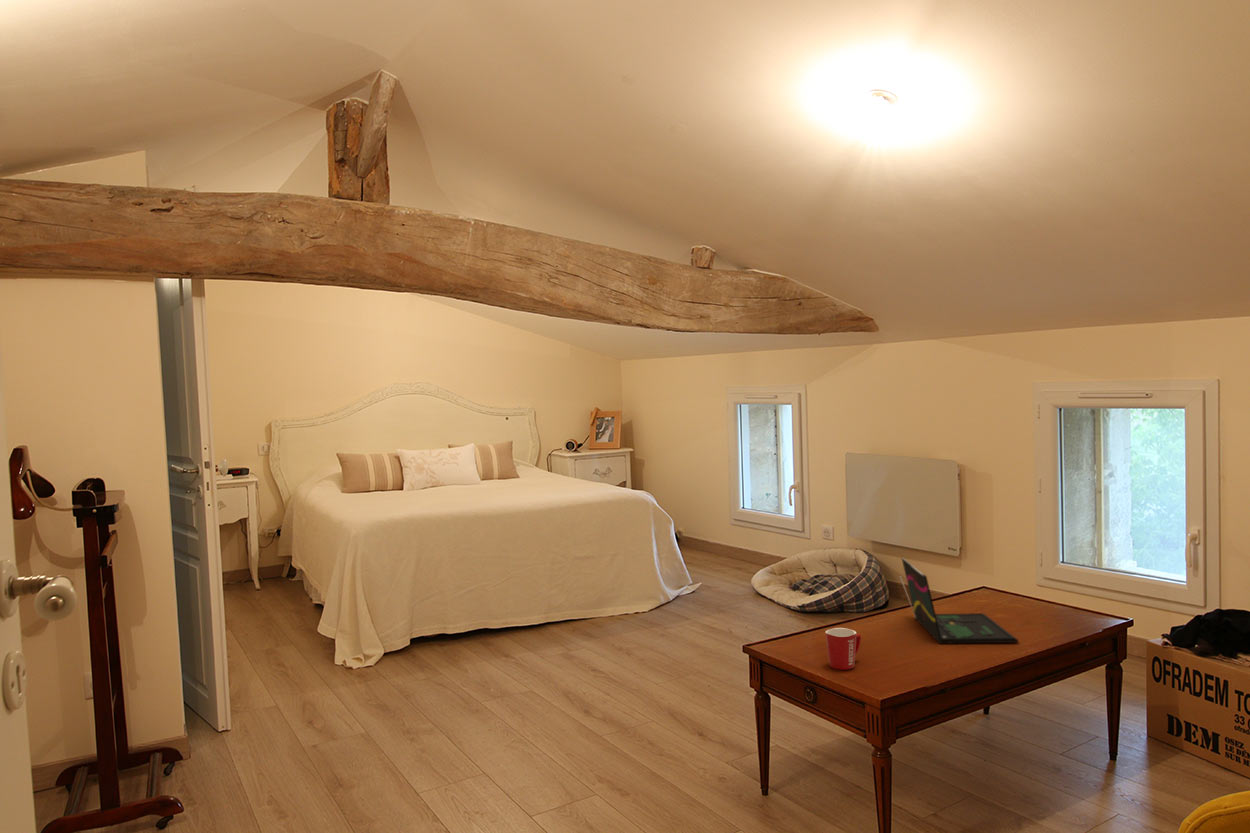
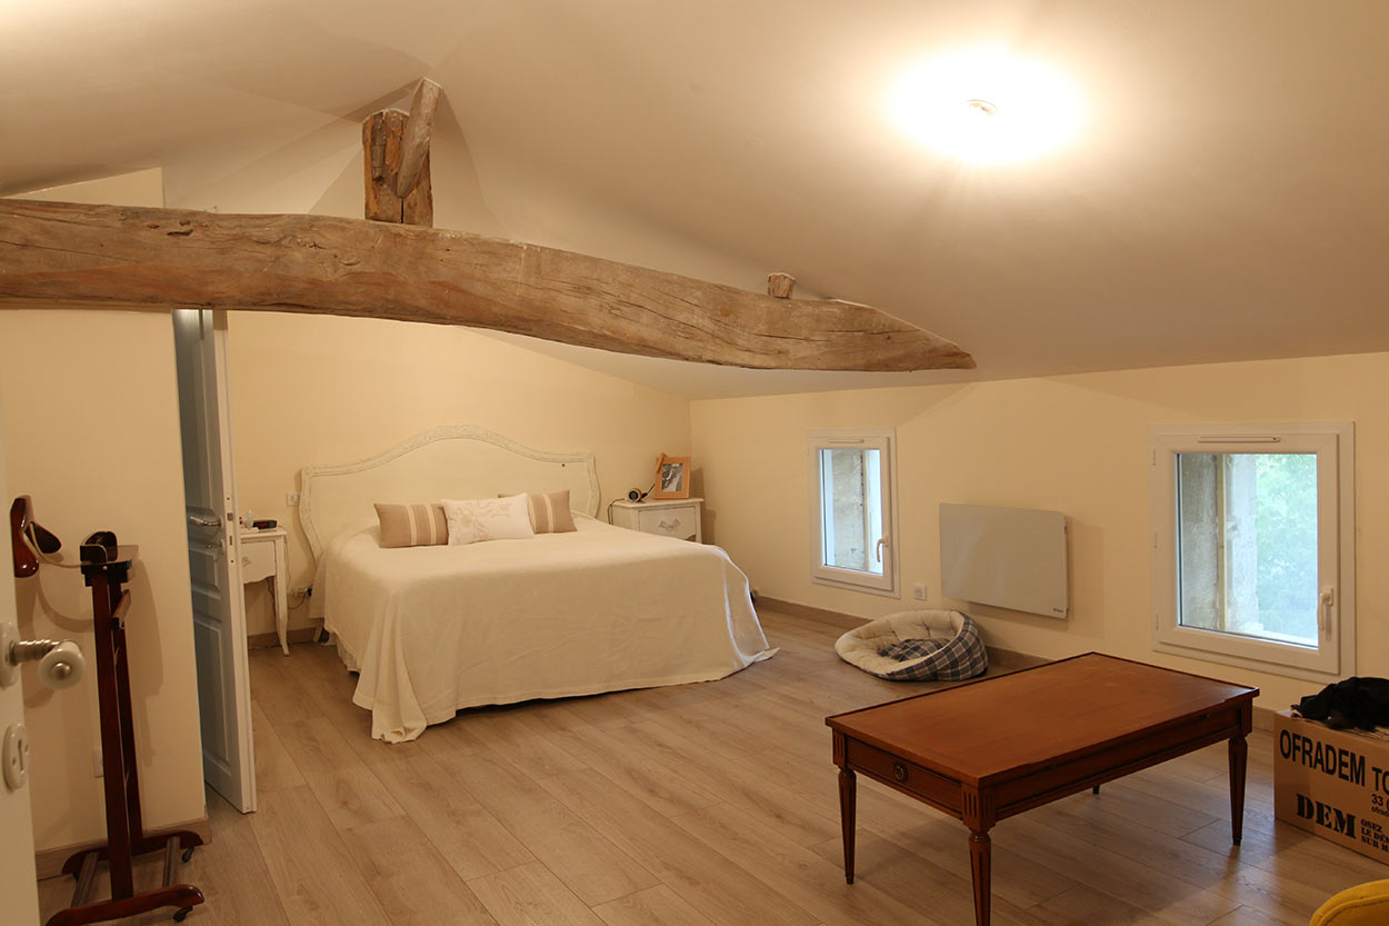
- mug (845, 647)
- laptop (953, 614)
